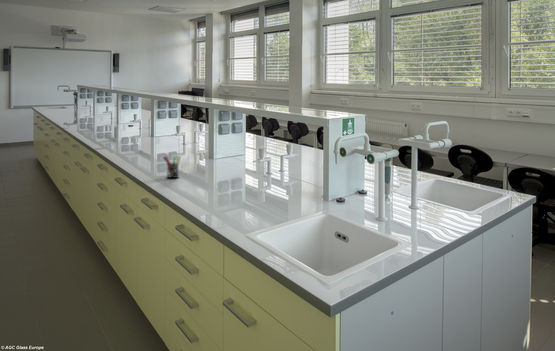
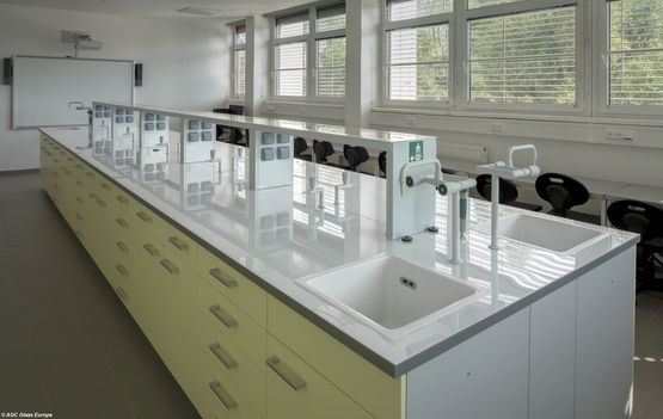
- pen holder (172, 165)
